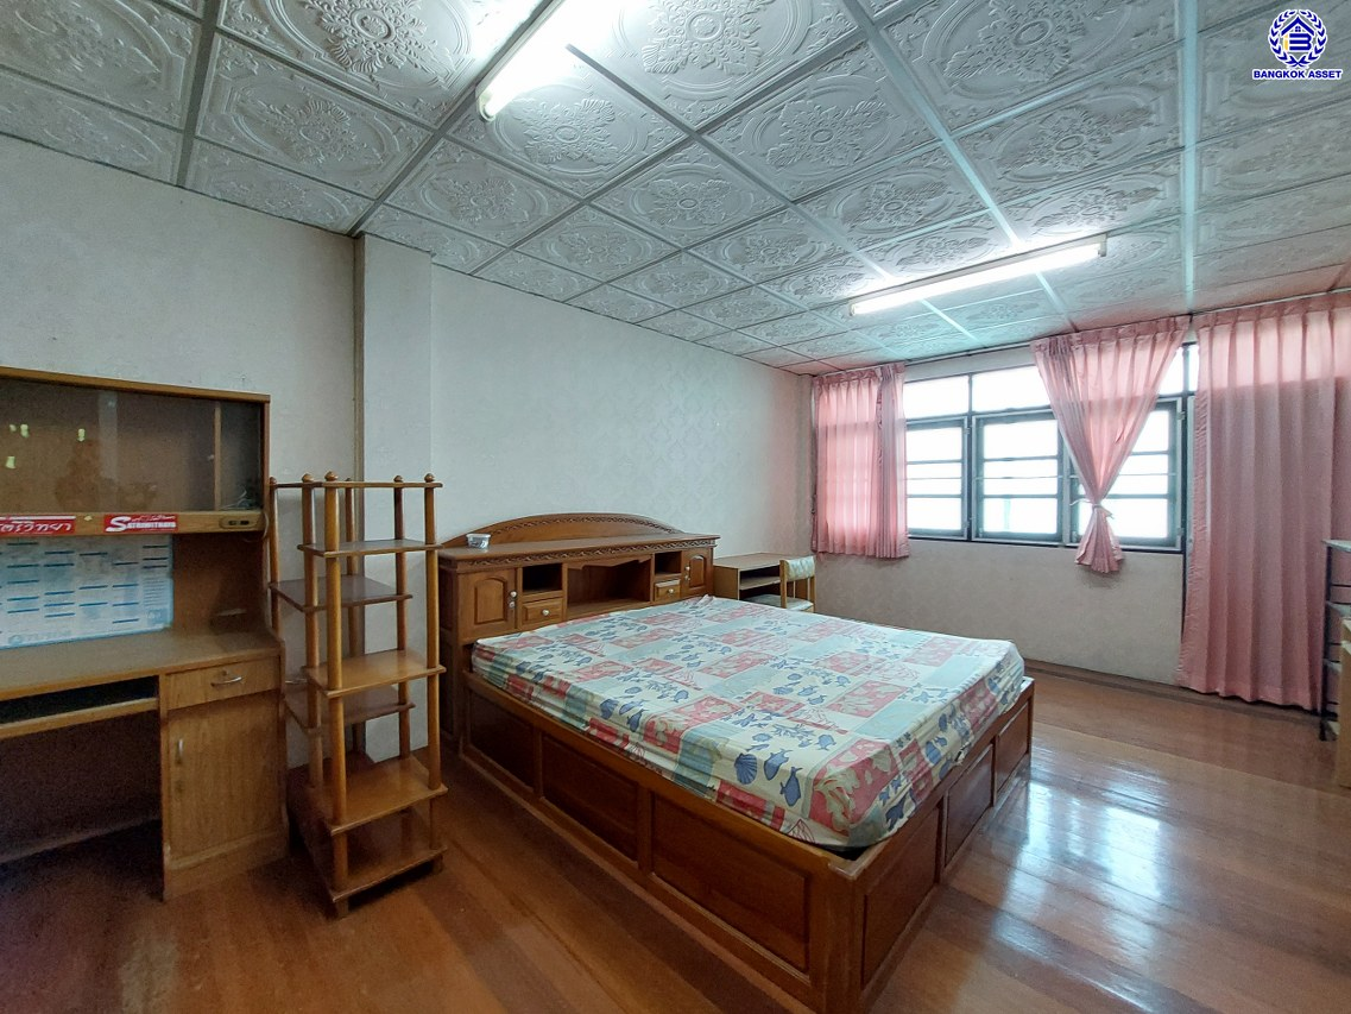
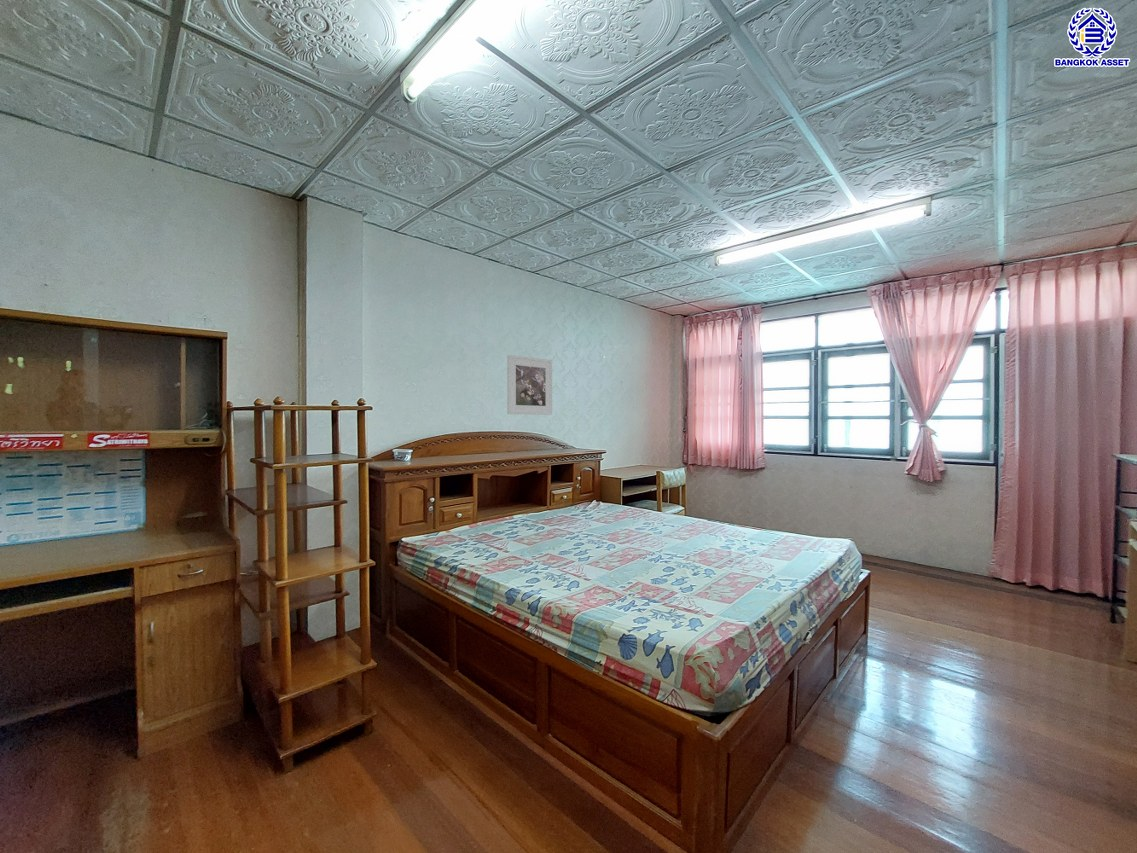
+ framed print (530, 386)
